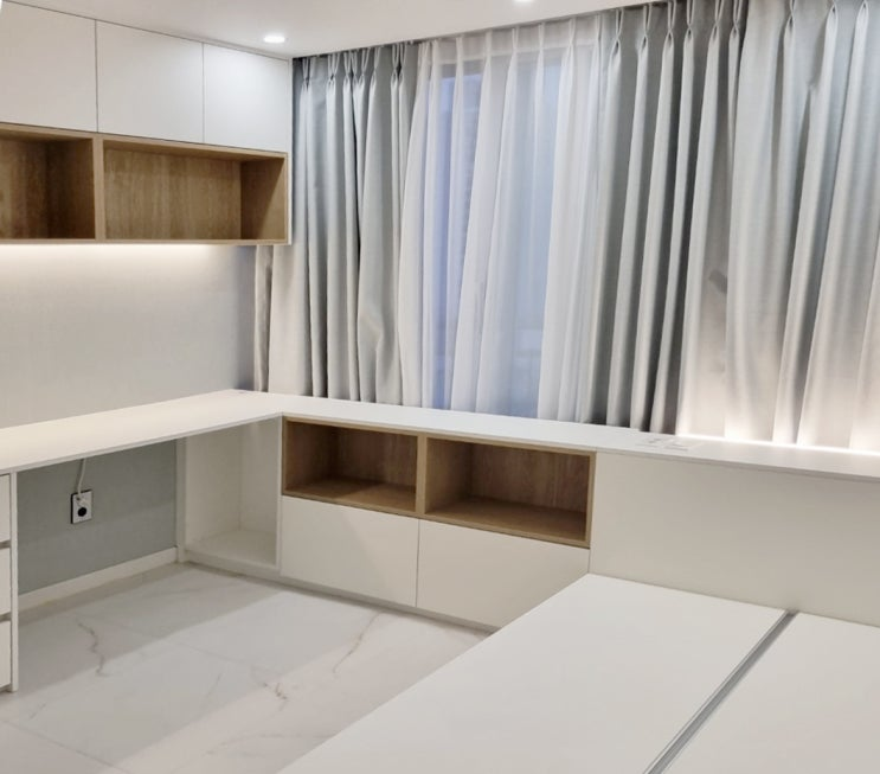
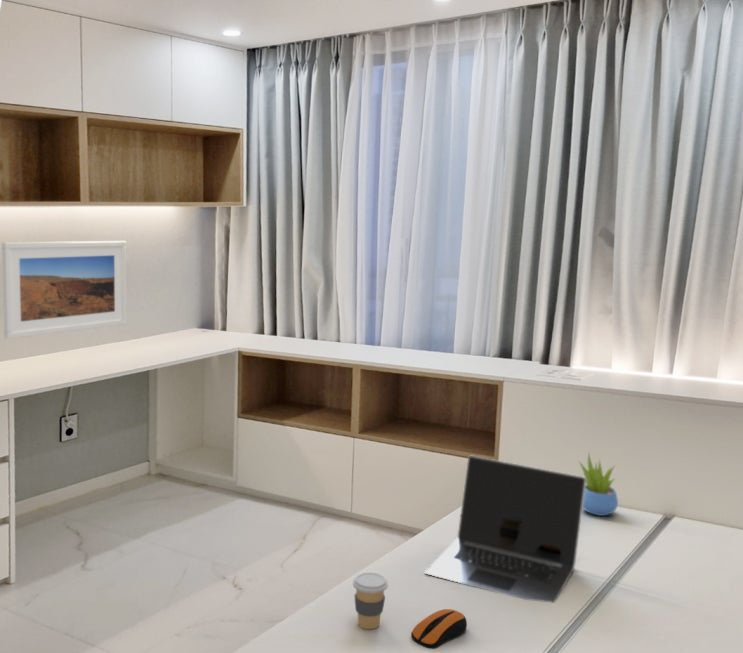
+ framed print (69, 286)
+ coffee cup (369, 601)
+ laptop (506, 524)
+ succulent plant (598, 484)
+ computer mouse (441, 625)
